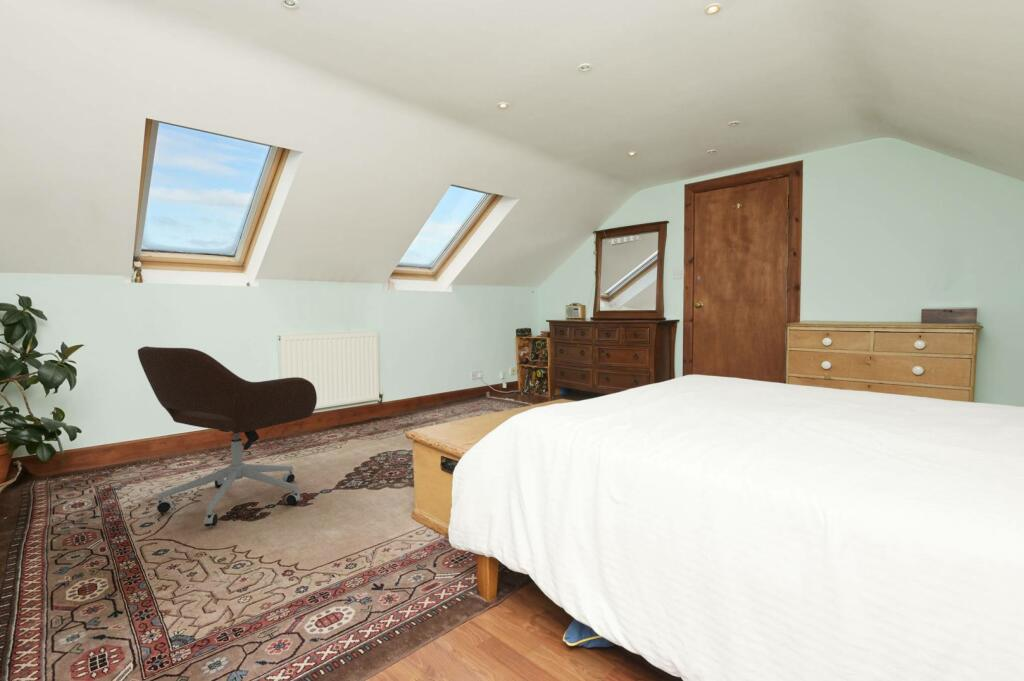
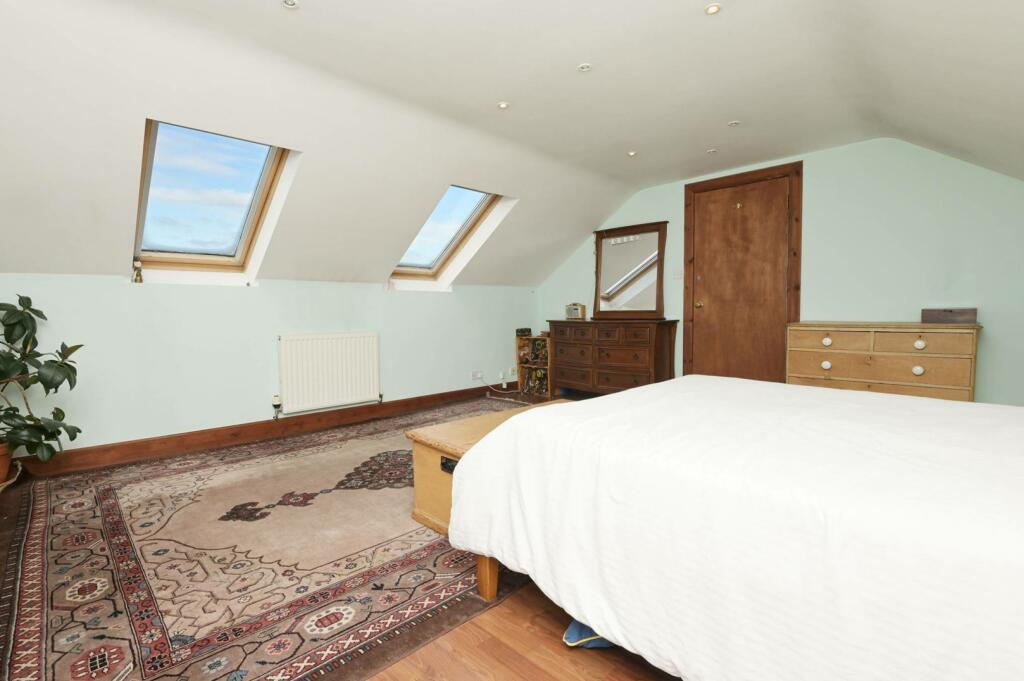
- office chair (235, 422)
